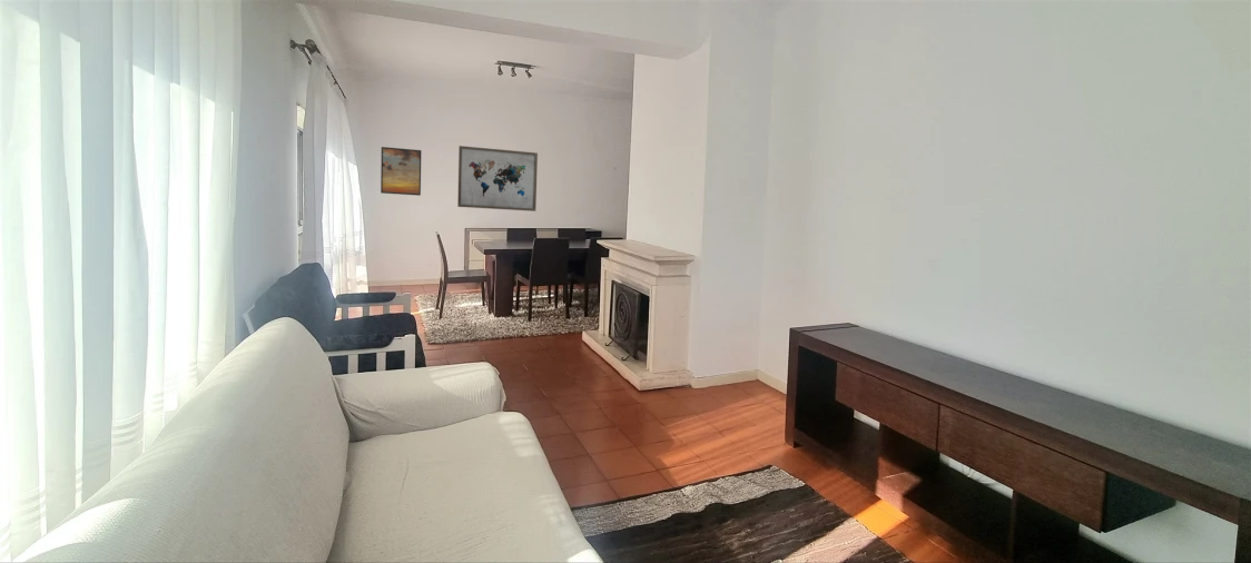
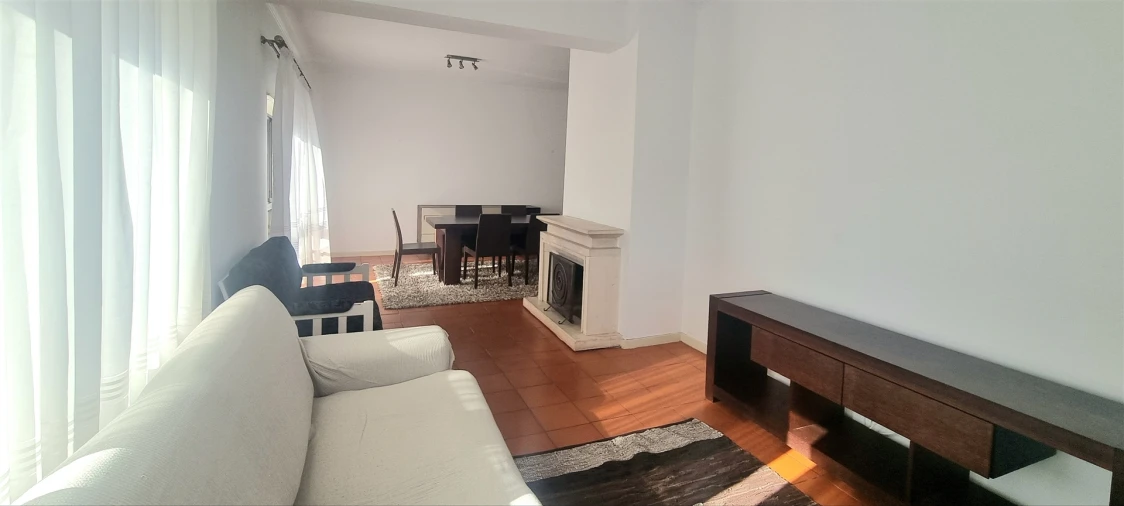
- wall art (498, 179)
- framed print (401, 171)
